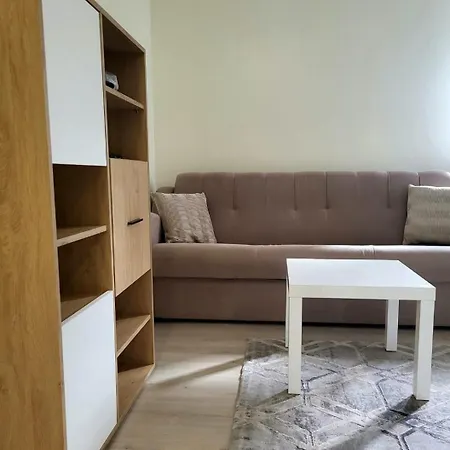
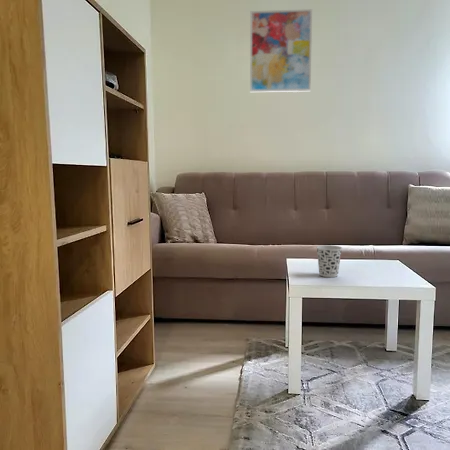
+ wall art (280, 51)
+ cup (328, 261)
